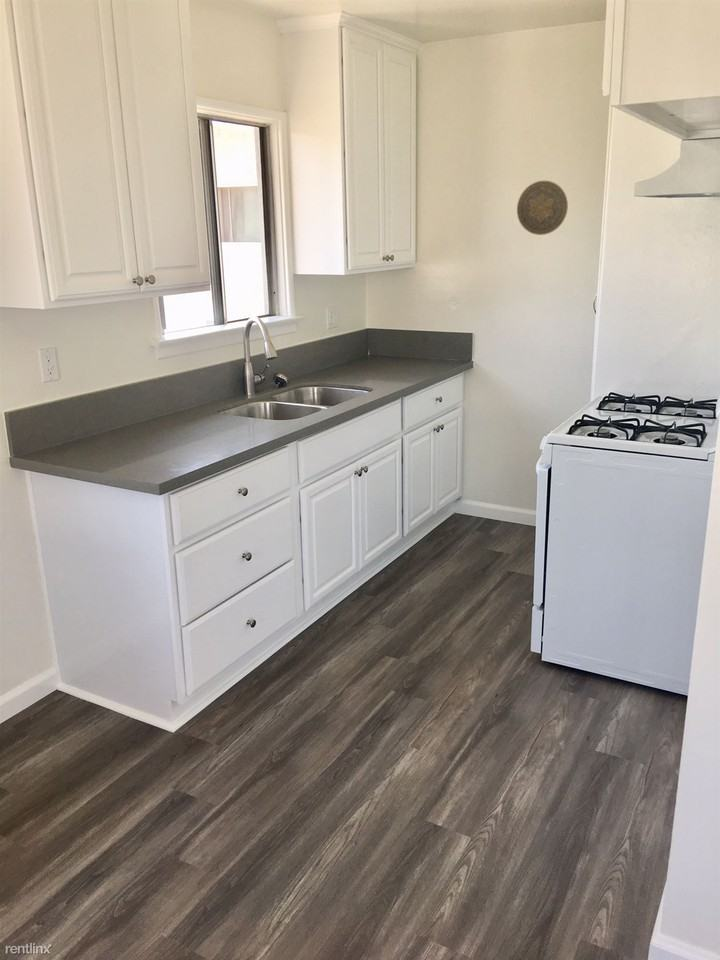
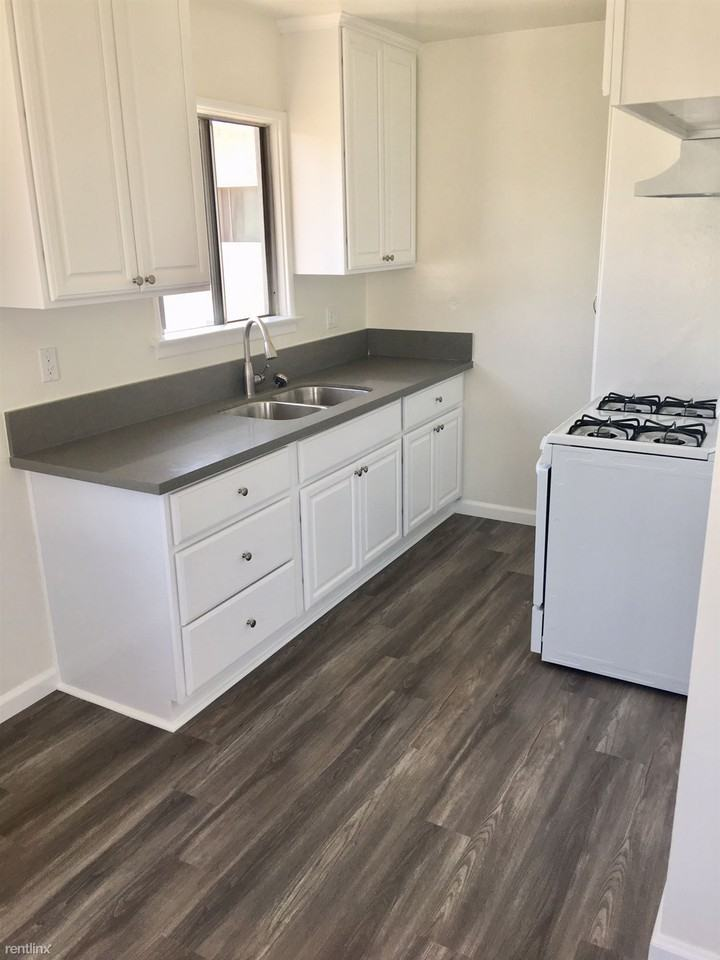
- decorative plate (541, 207)
